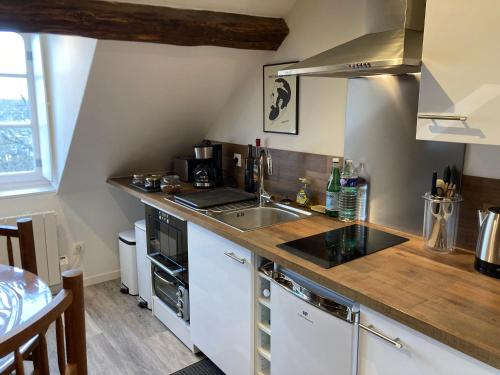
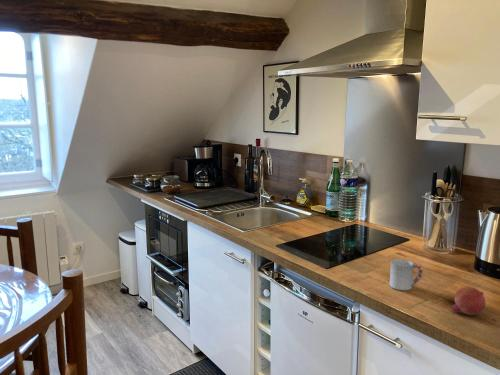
+ cup (406, 274)
+ fruit (468, 300)
